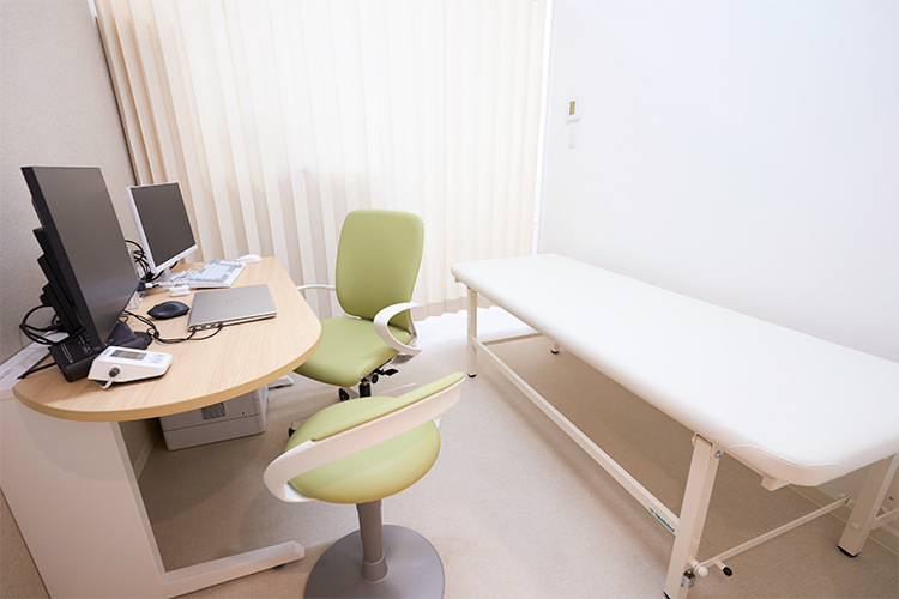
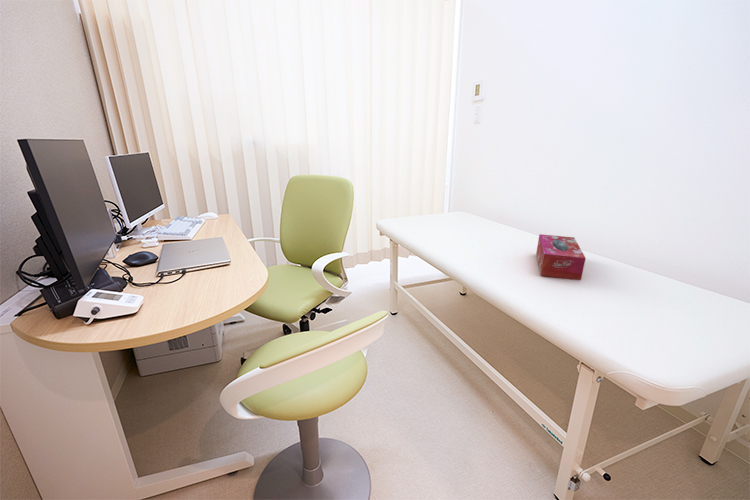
+ tissue box (558, 255)
